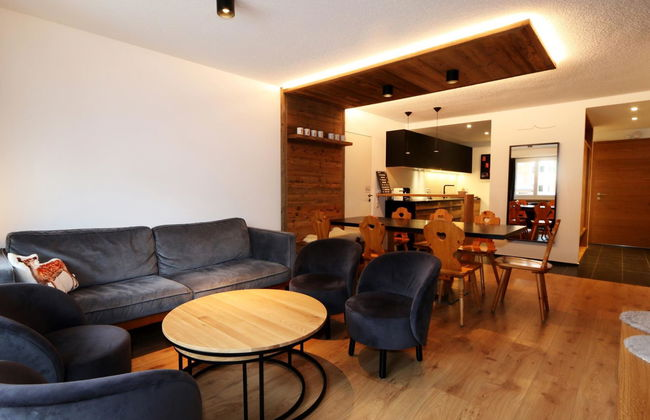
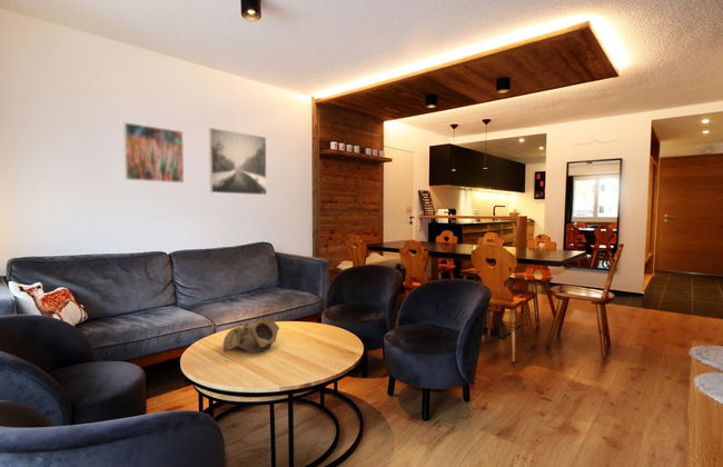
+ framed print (155, 153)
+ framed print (239, 163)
+ decorative bowl (251, 332)
